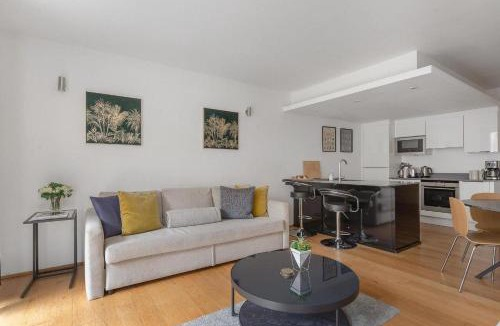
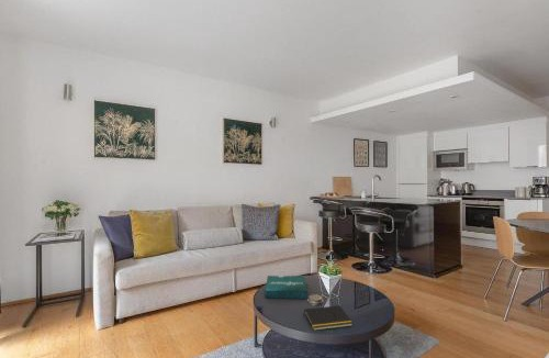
+ pizza box (285, 286)
+ notepad (327, 316)
